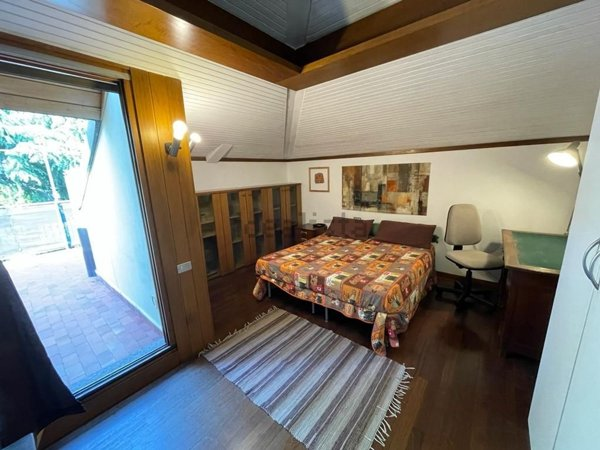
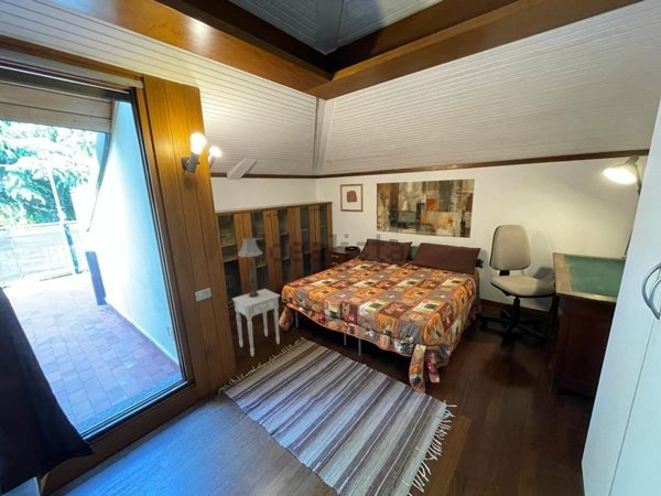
+ nightstand (263, 321)
+ table lamp (251, 267)
